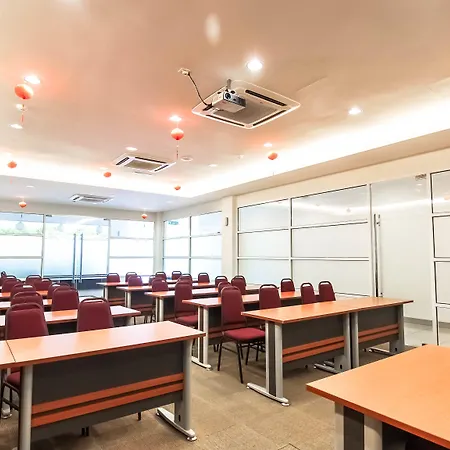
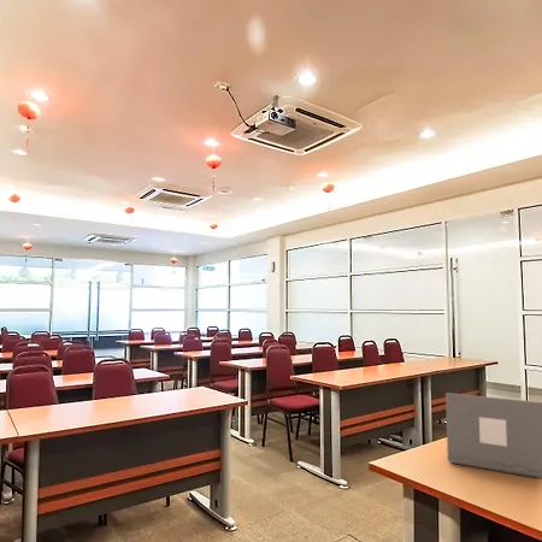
+ laptop (495, 426)
